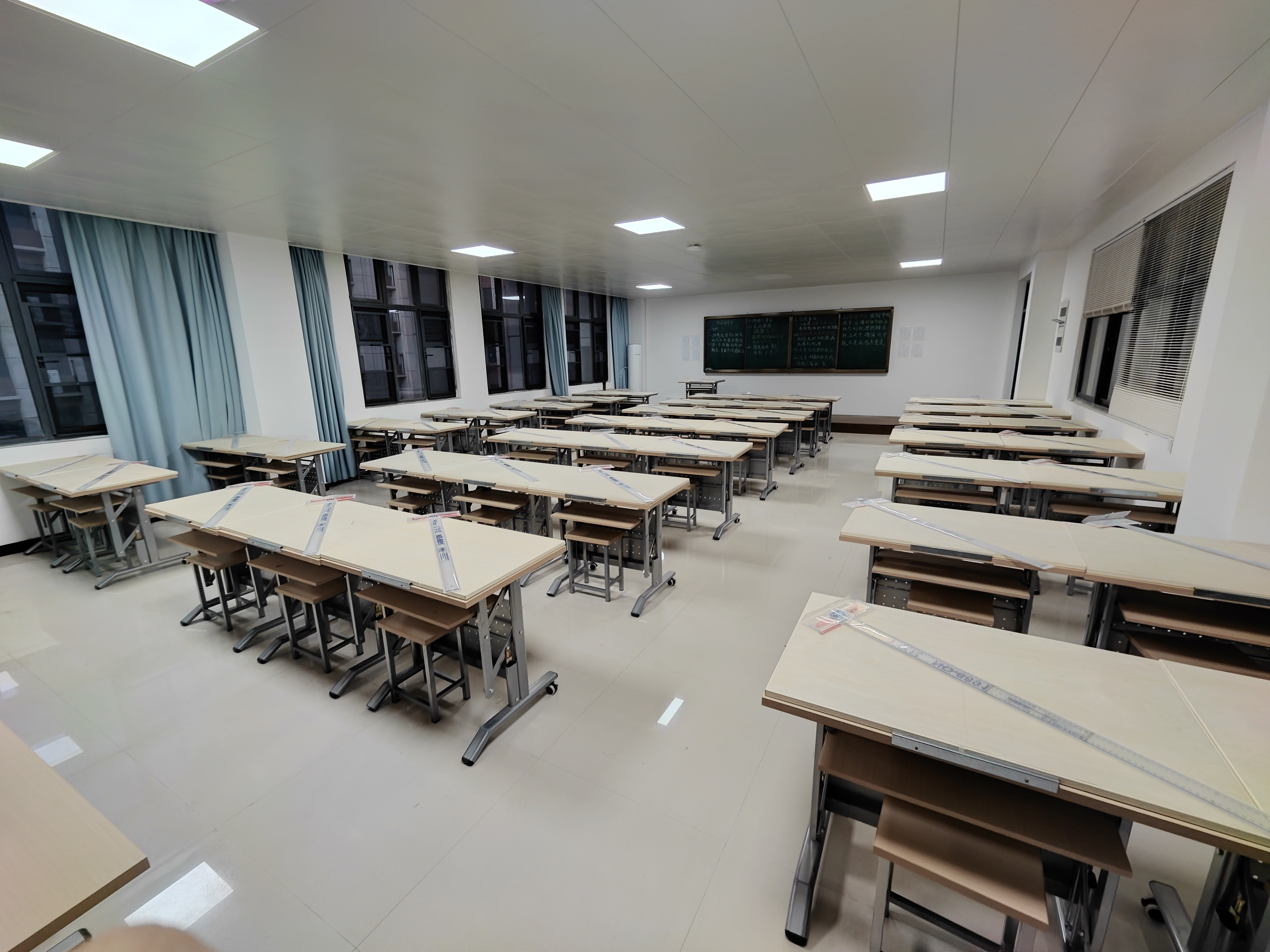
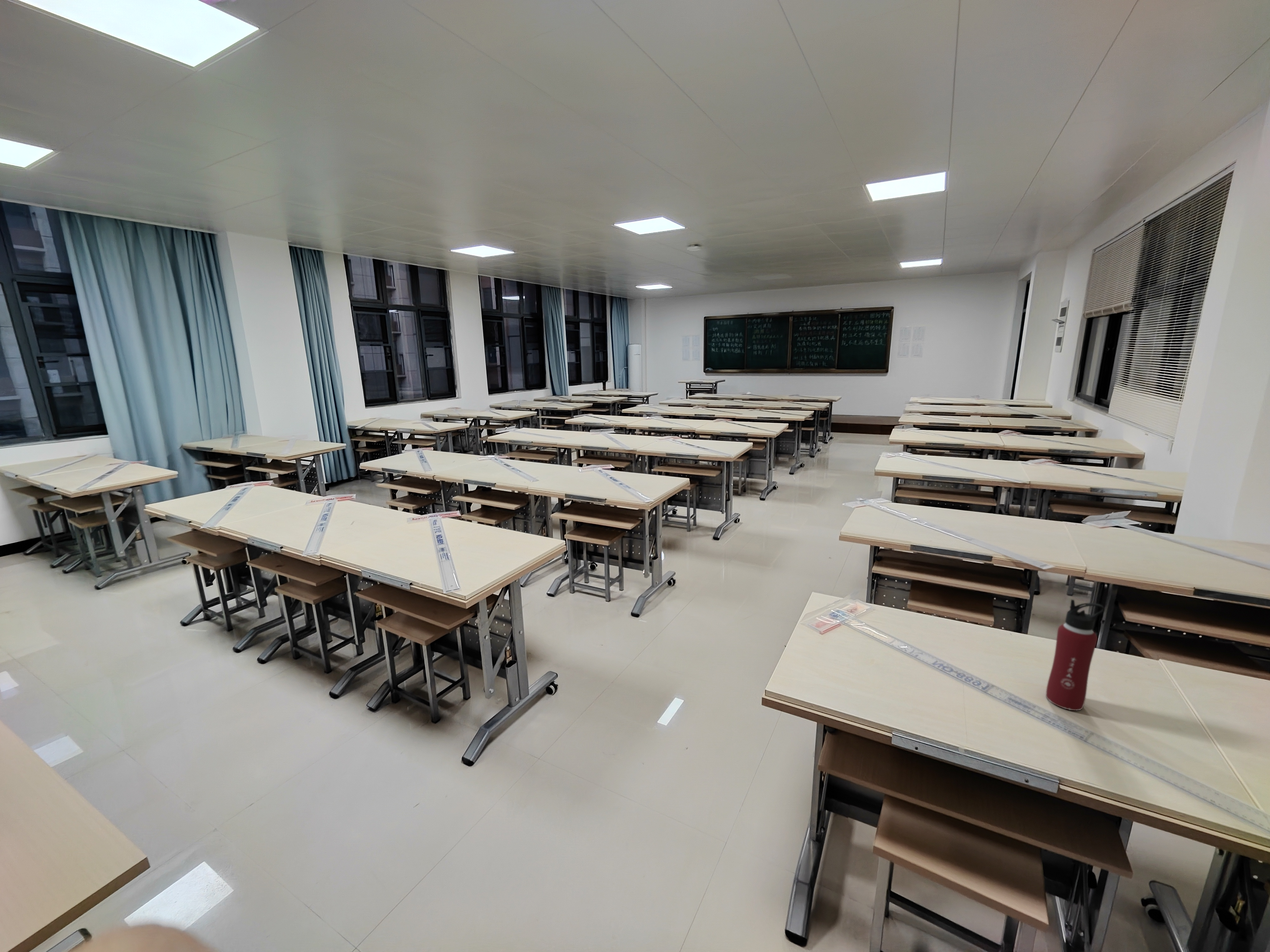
+ water bottle (1074, 652)
